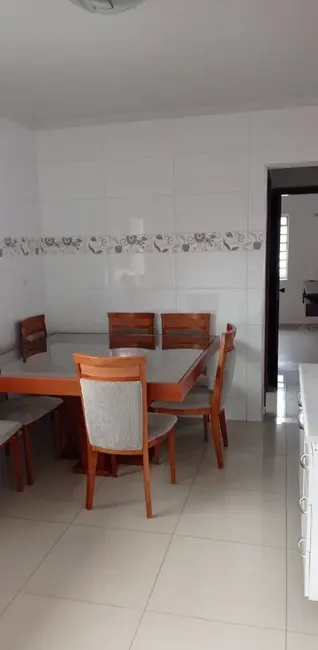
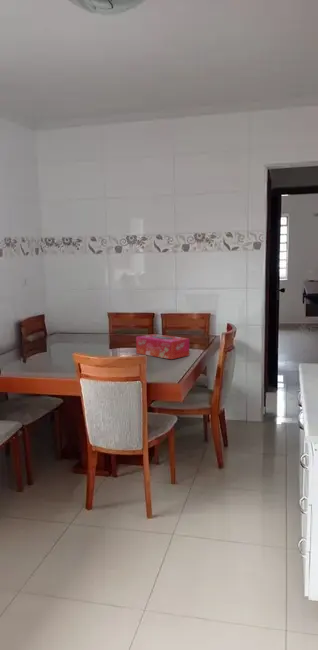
+ tissue box (162, 346)
